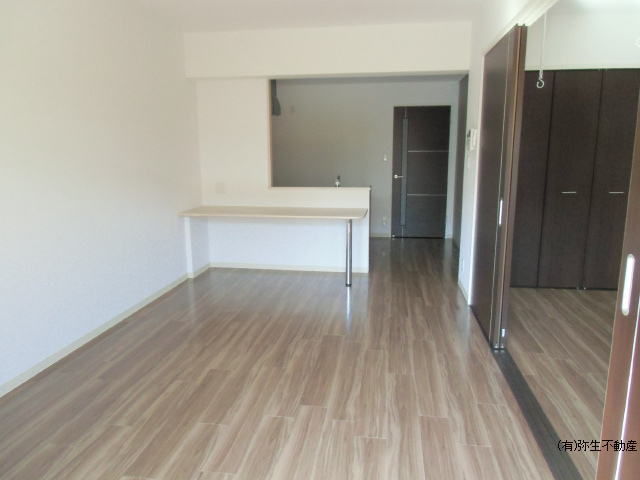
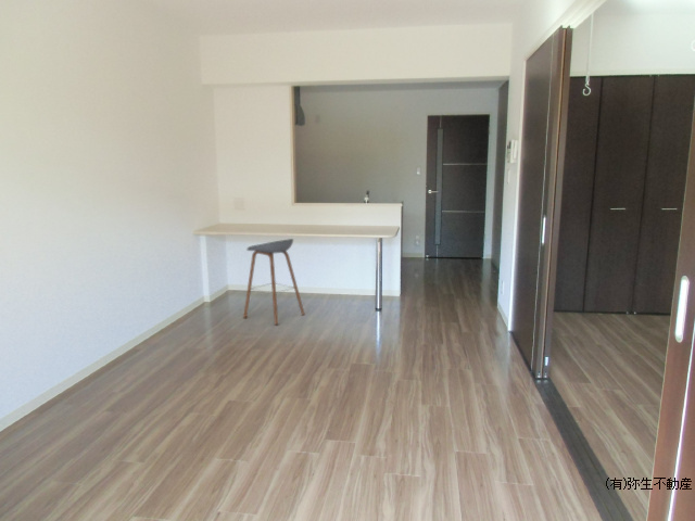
+ bar stool (274, 278)
